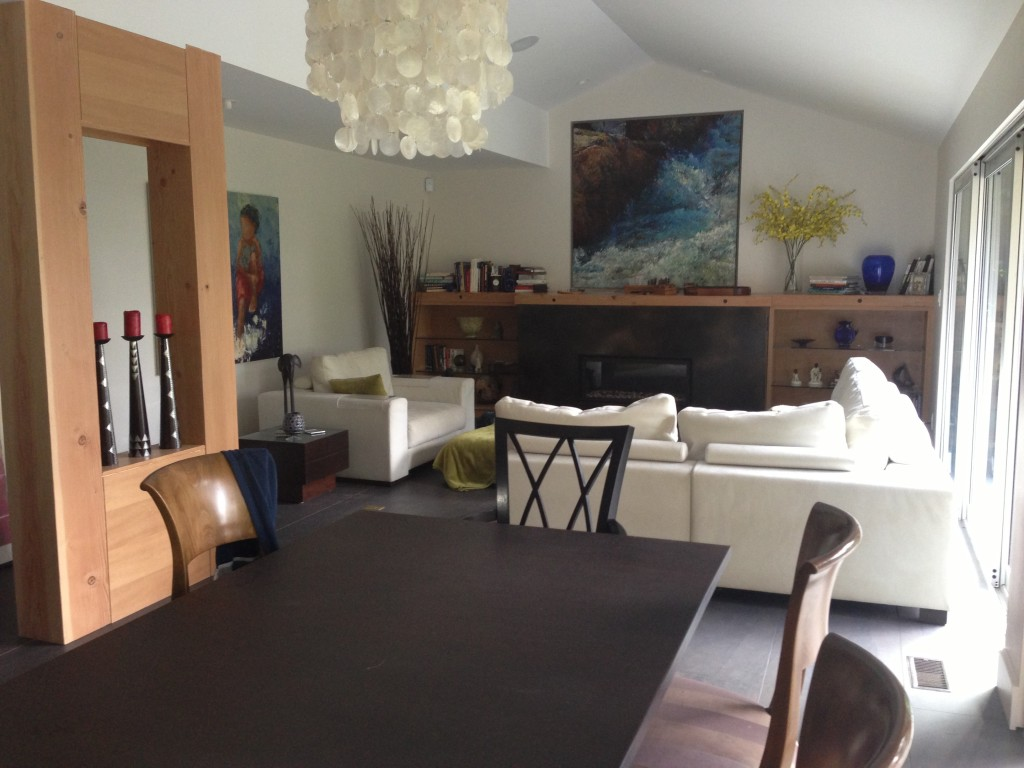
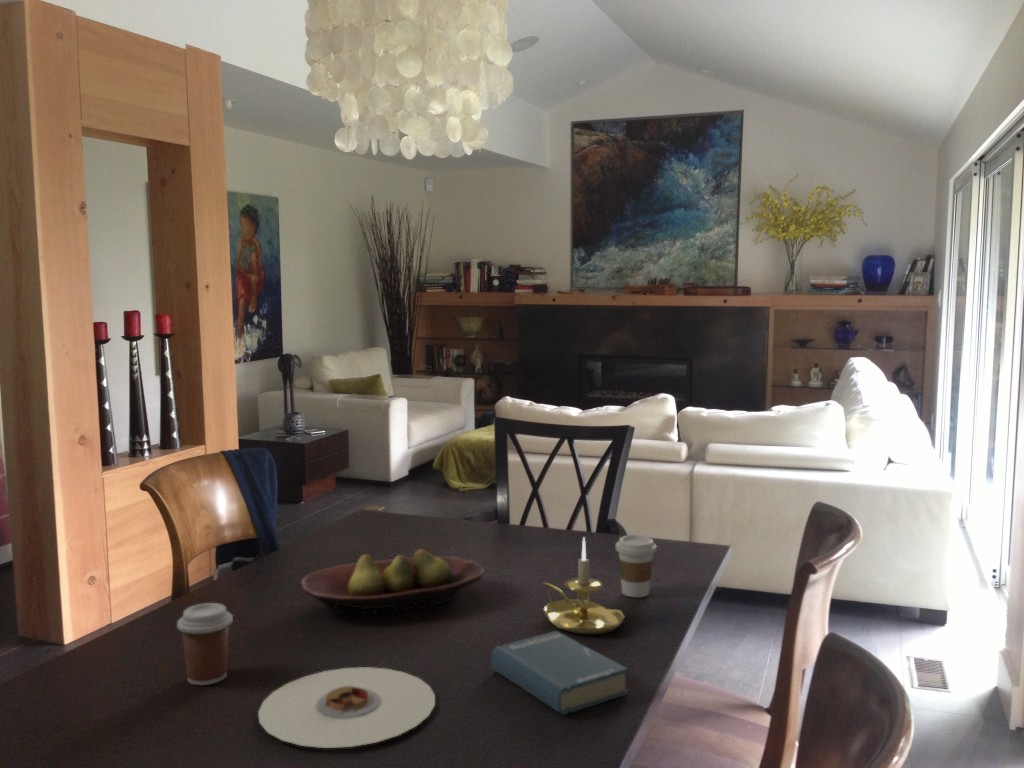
+ candle holder (578, 578)
+ coffee cup (206, 643)
+ plate (348, 698)
+ fruit bowl (394, 577)
+ hardback book (557, 670)
+ coffee cup (635, 566)
